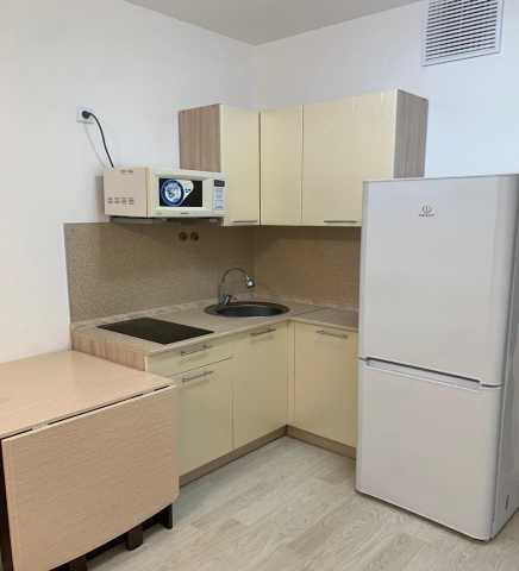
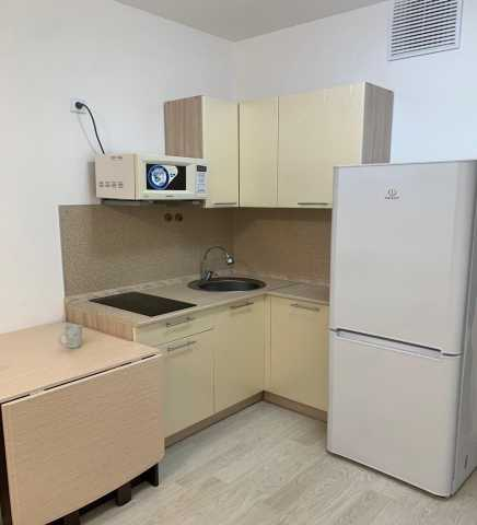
+ mug (70, 337)
